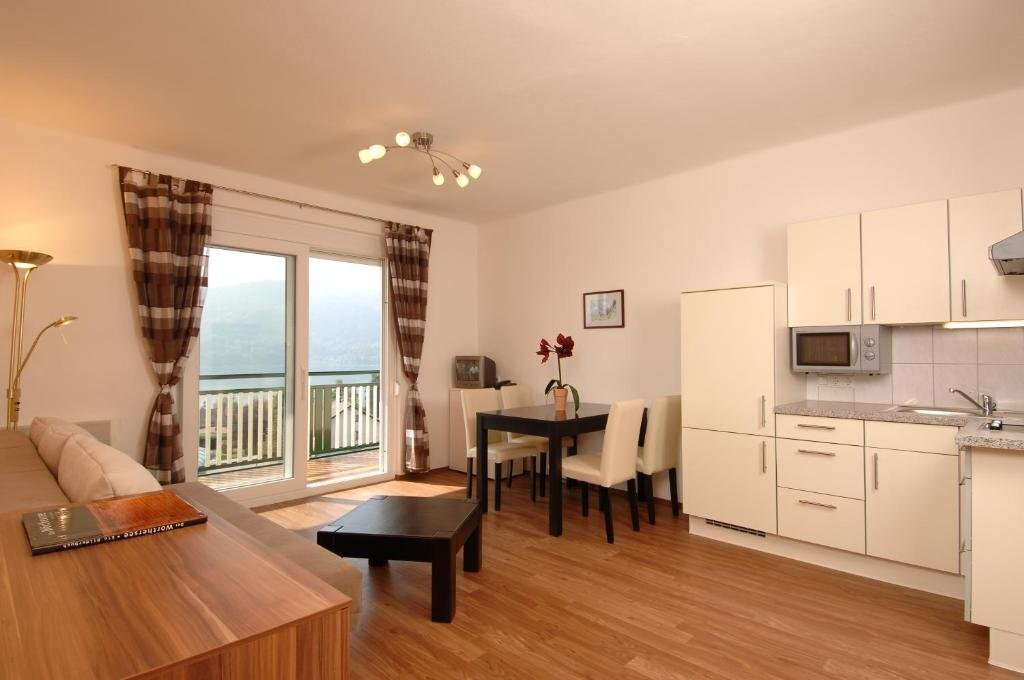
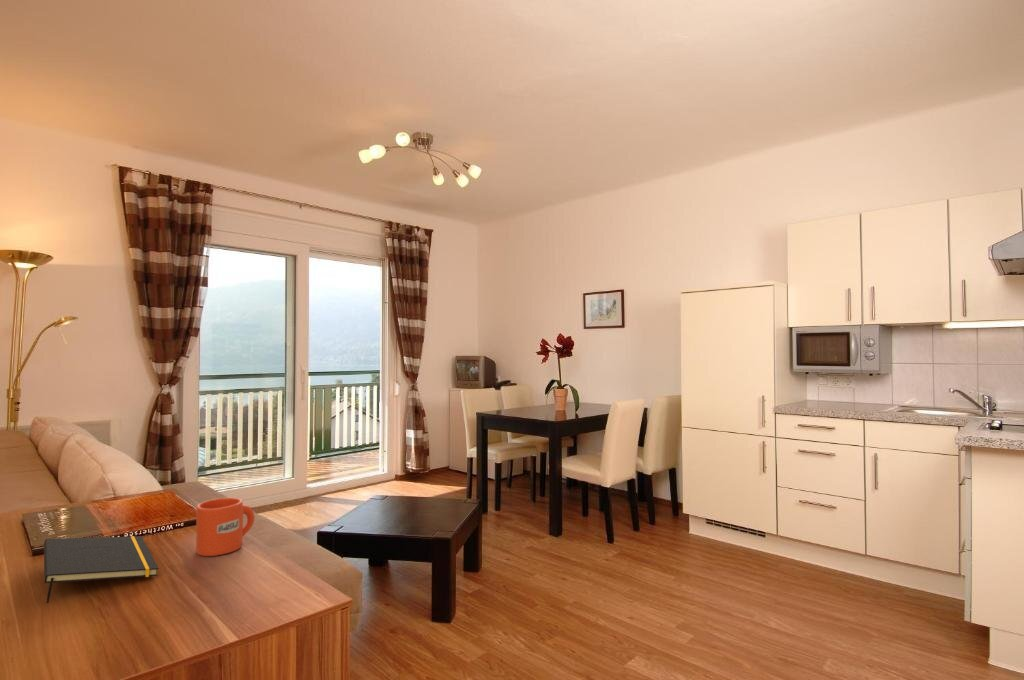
+ mug (227, 523)
+ notepad (99, 556)
